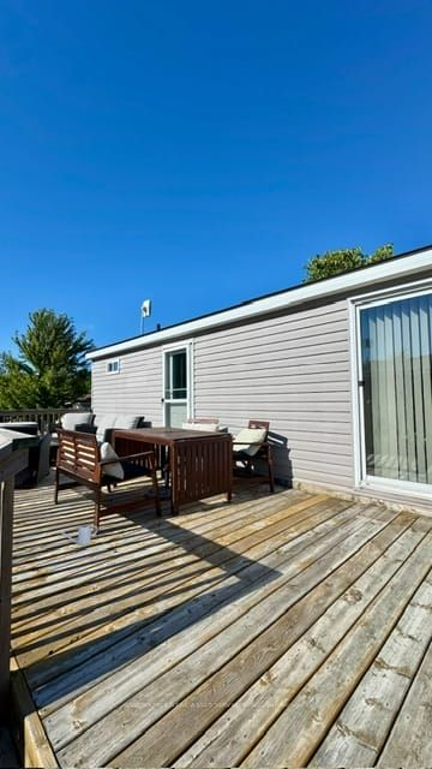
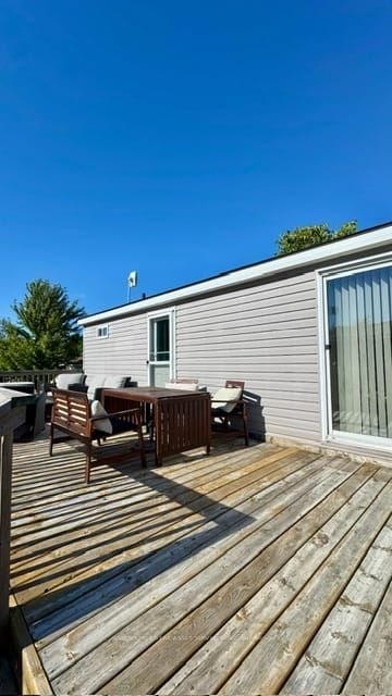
- watering can (79, 536)
